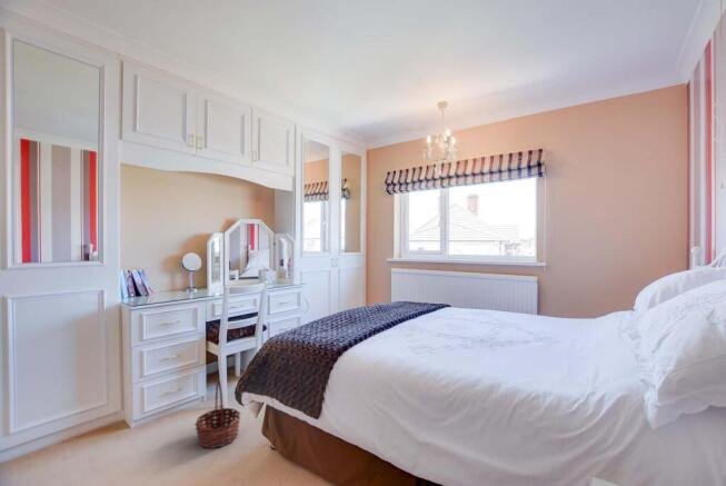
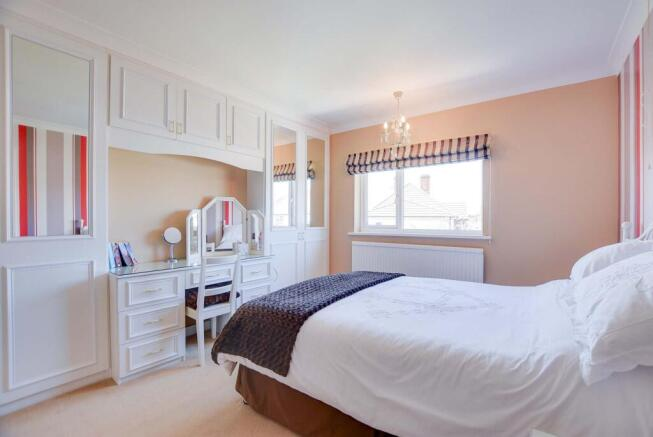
- basket (218, 409)
